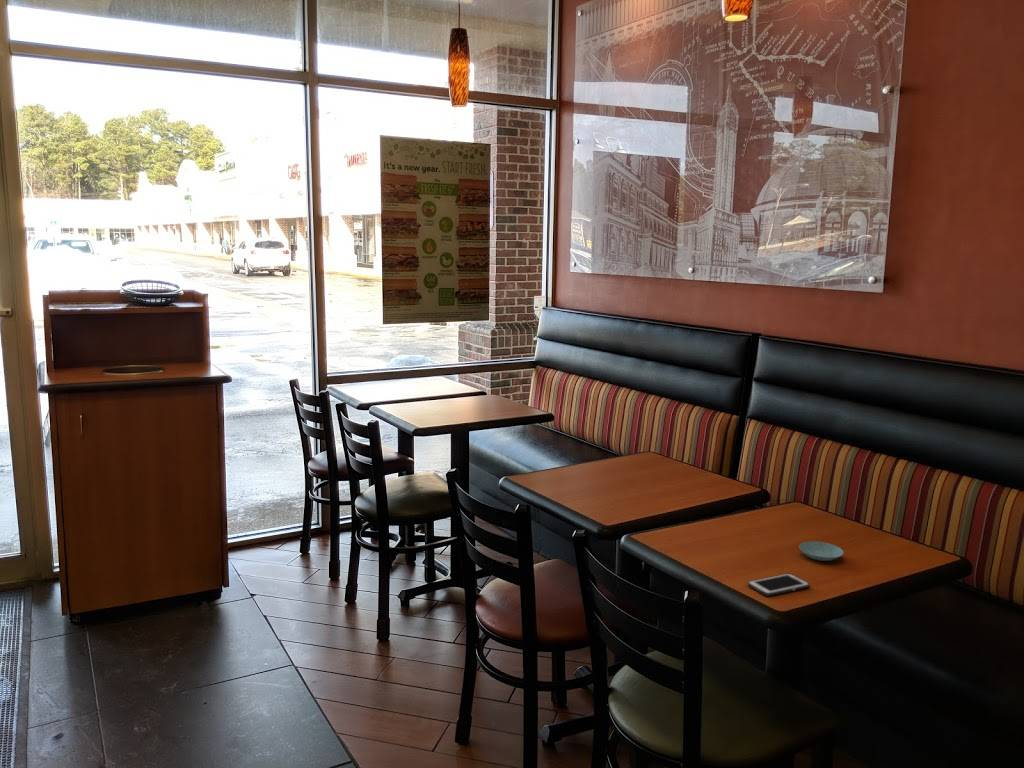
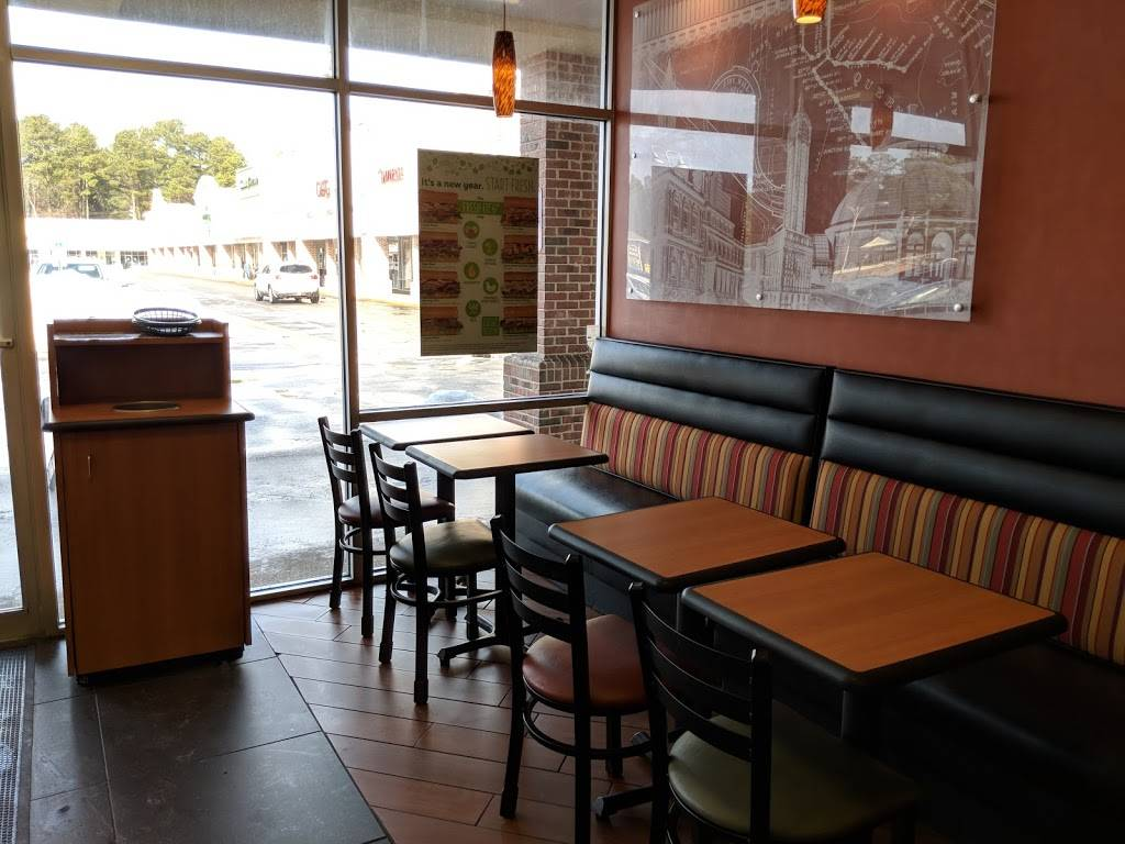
- saucer (820, 552)
- cell phone (778, 584)
